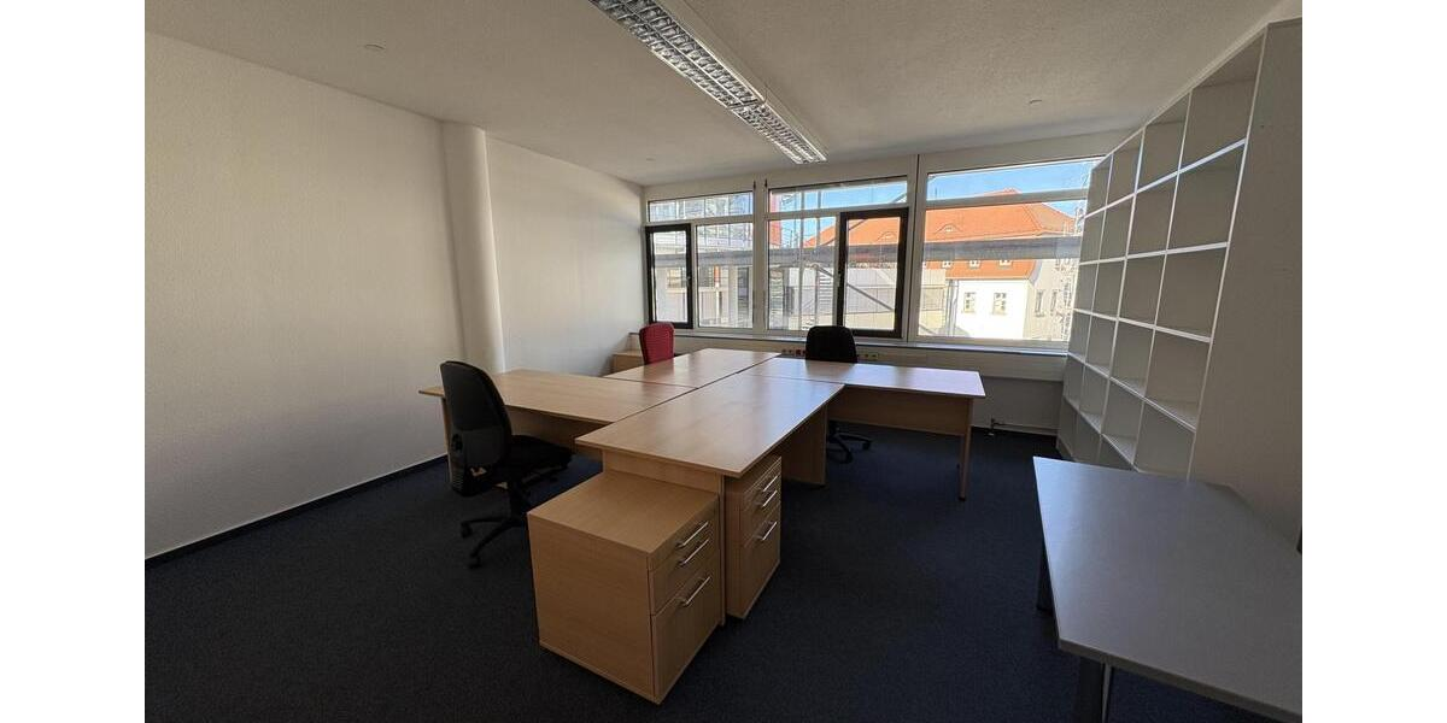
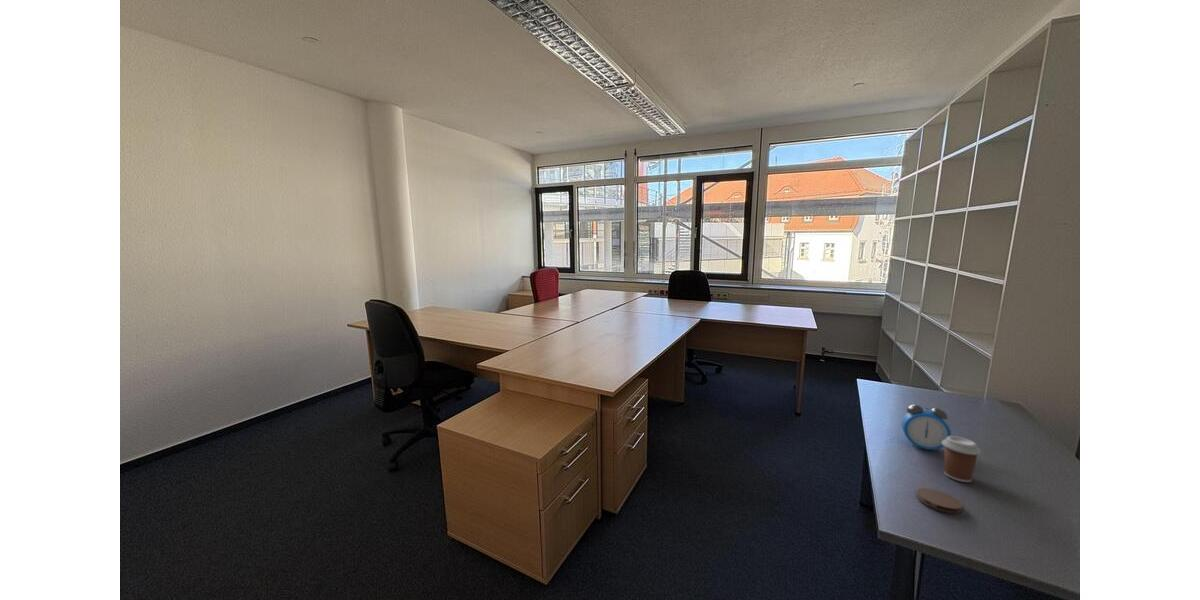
+ alarm clock (925, 426)
+ coaster (938, 500)
+ coffee cup (959, 458)
